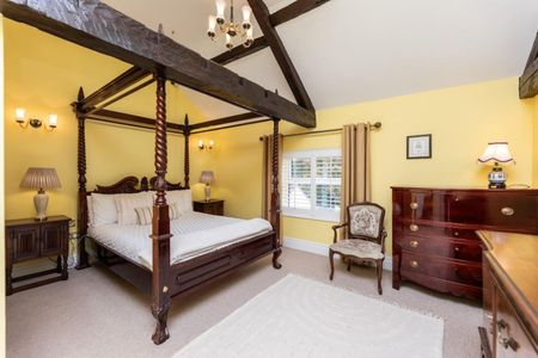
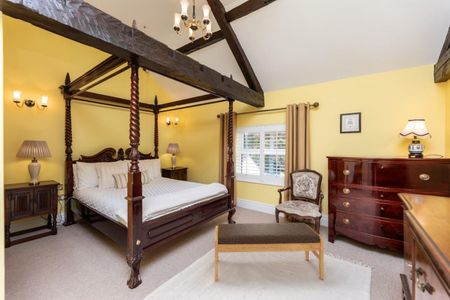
+ bench (265, 248)
